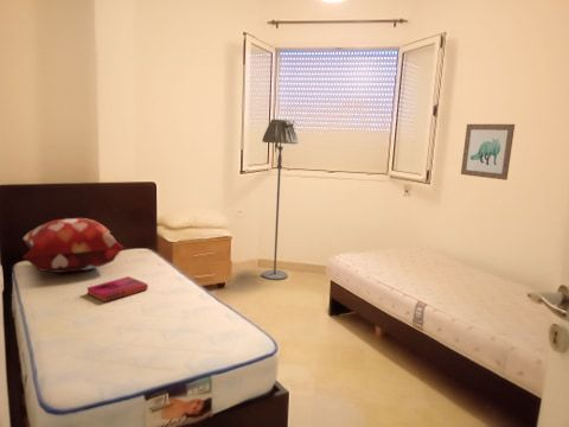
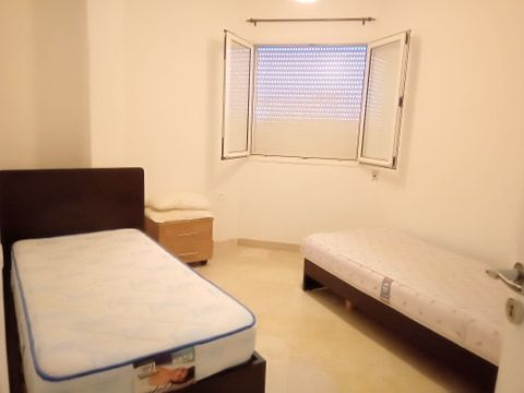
- wall art (486, 151)
- hardback book (117, 288)
- floor lamp (277, 199)
- decorative pillow (72, 243)
